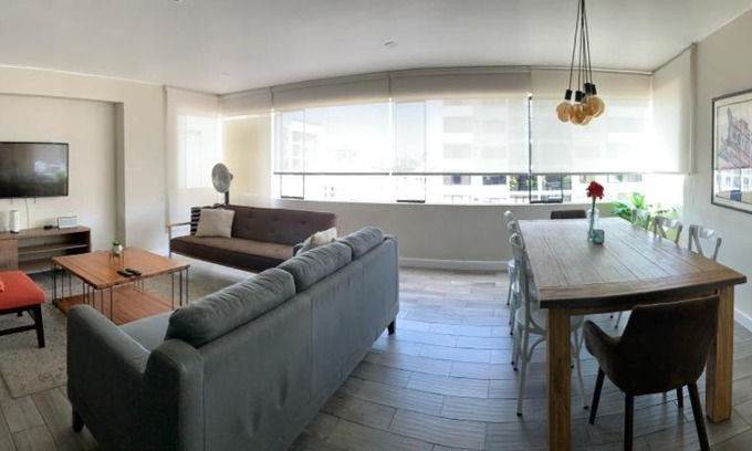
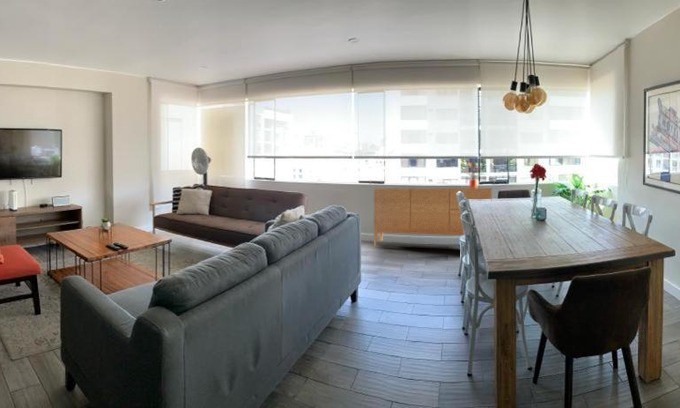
+ potted plant (473, 174)
+ sideboard (431, 217)
